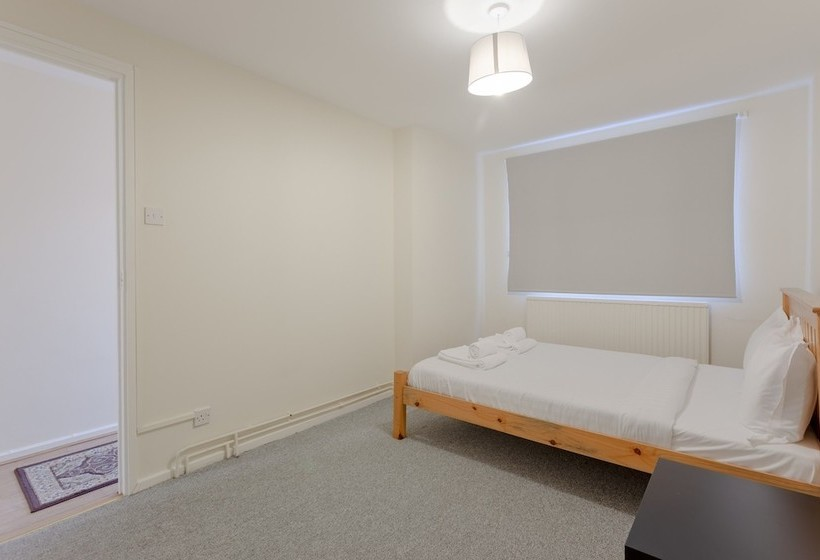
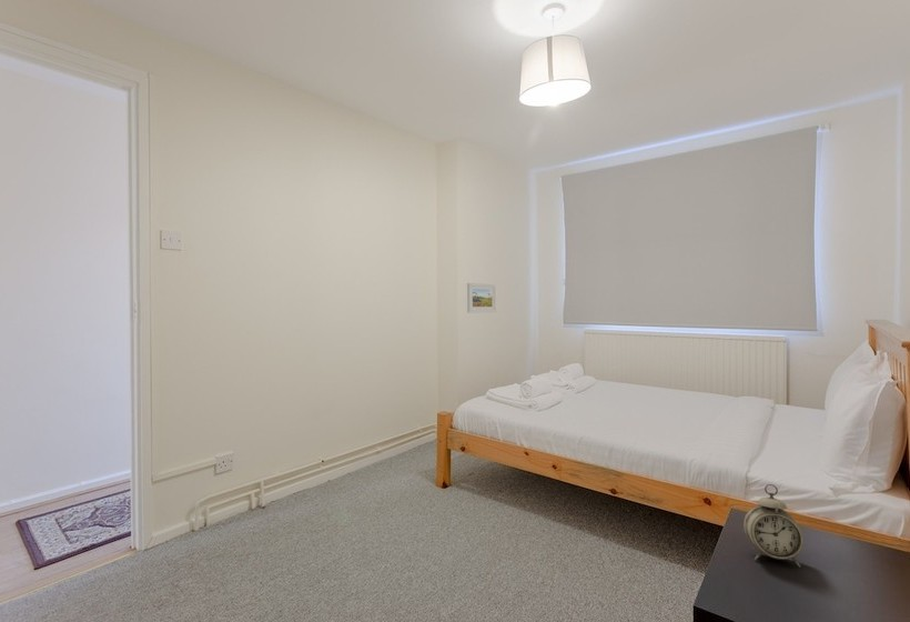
+ alarm clock (774, 522)
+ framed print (482, 298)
